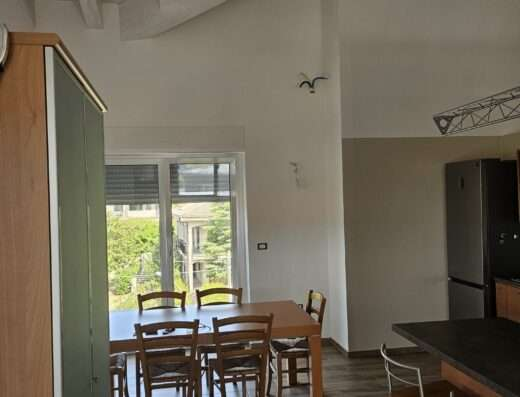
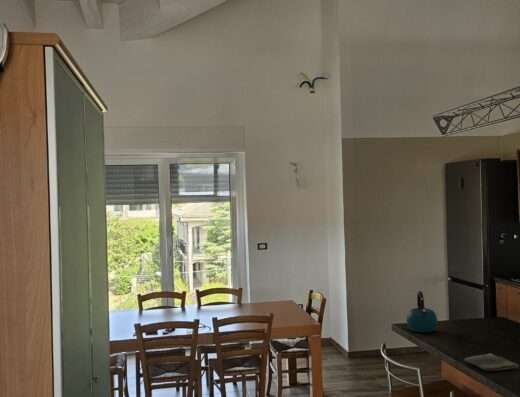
+ kettle (421, 311)
+ dish towel (491, 361)
